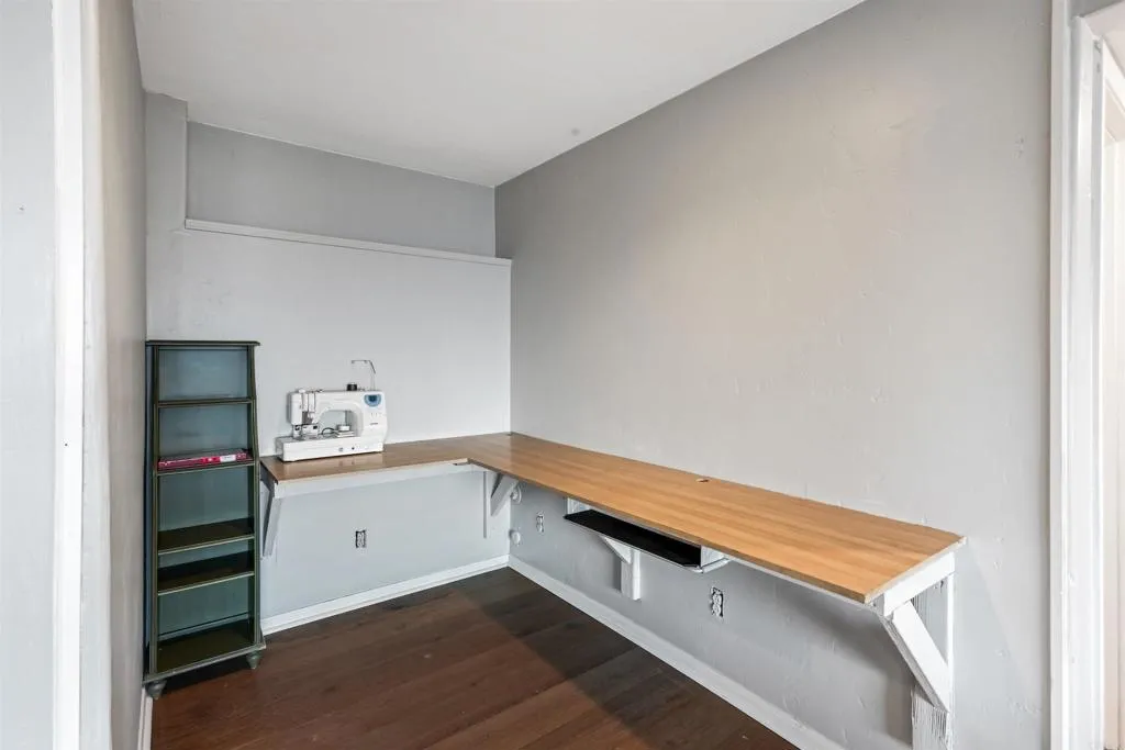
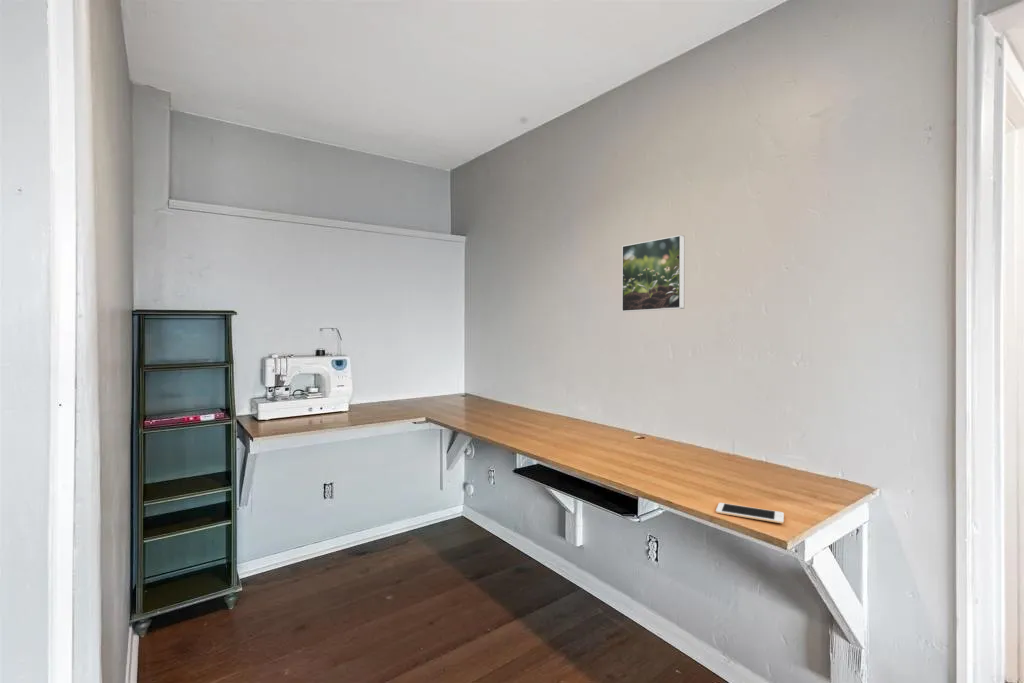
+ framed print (651, 275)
+ cell phone (749, 512)
